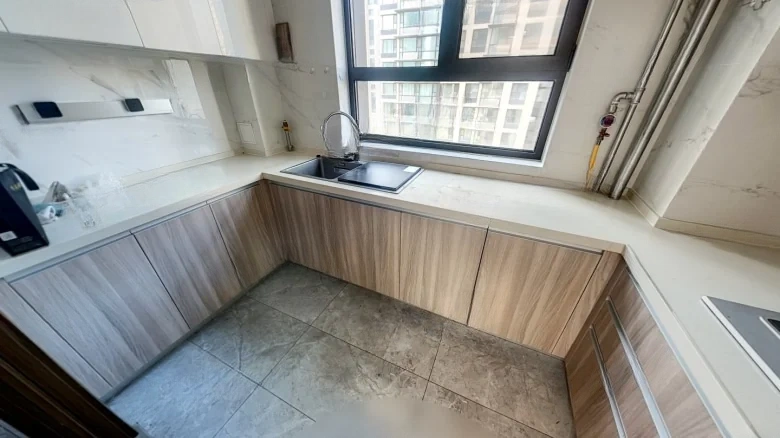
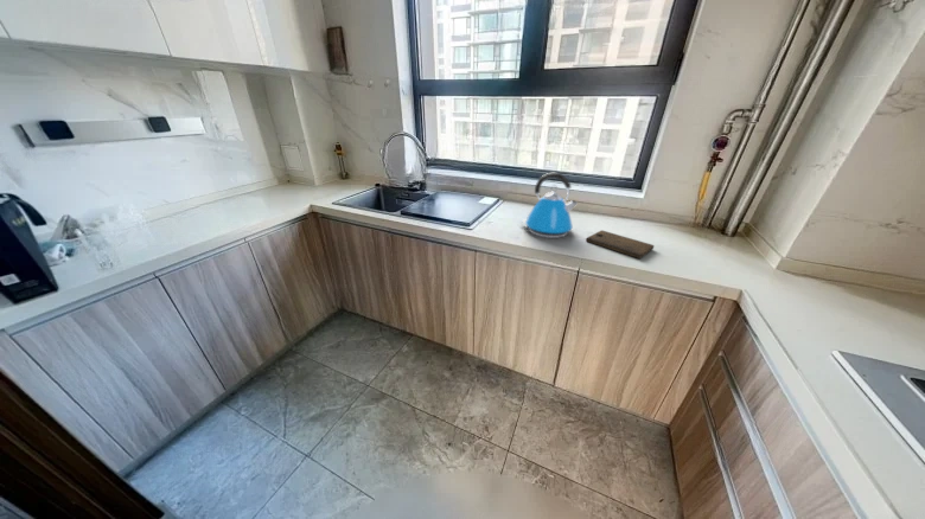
+ kettle (549, 203)
+ cutting board (619, 243)
